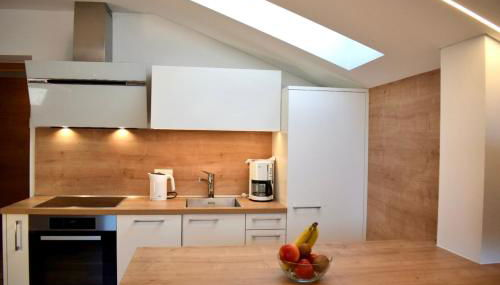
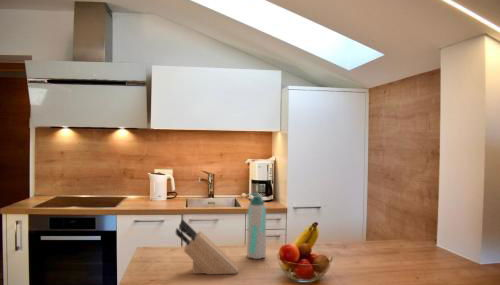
+ water bottle (255, 225)
+ knife block (206, 245)
